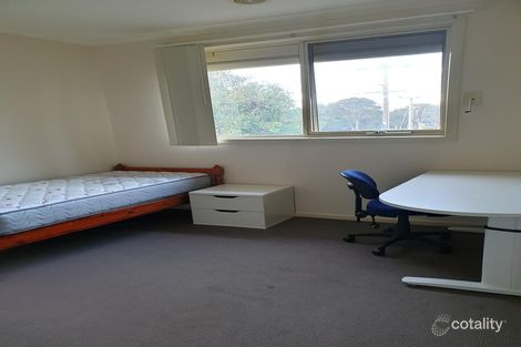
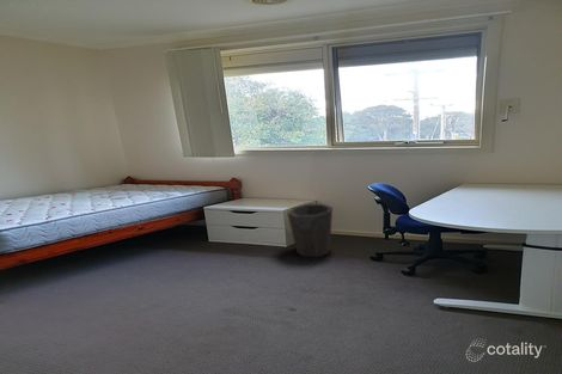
+ waste bin (311, 231)
